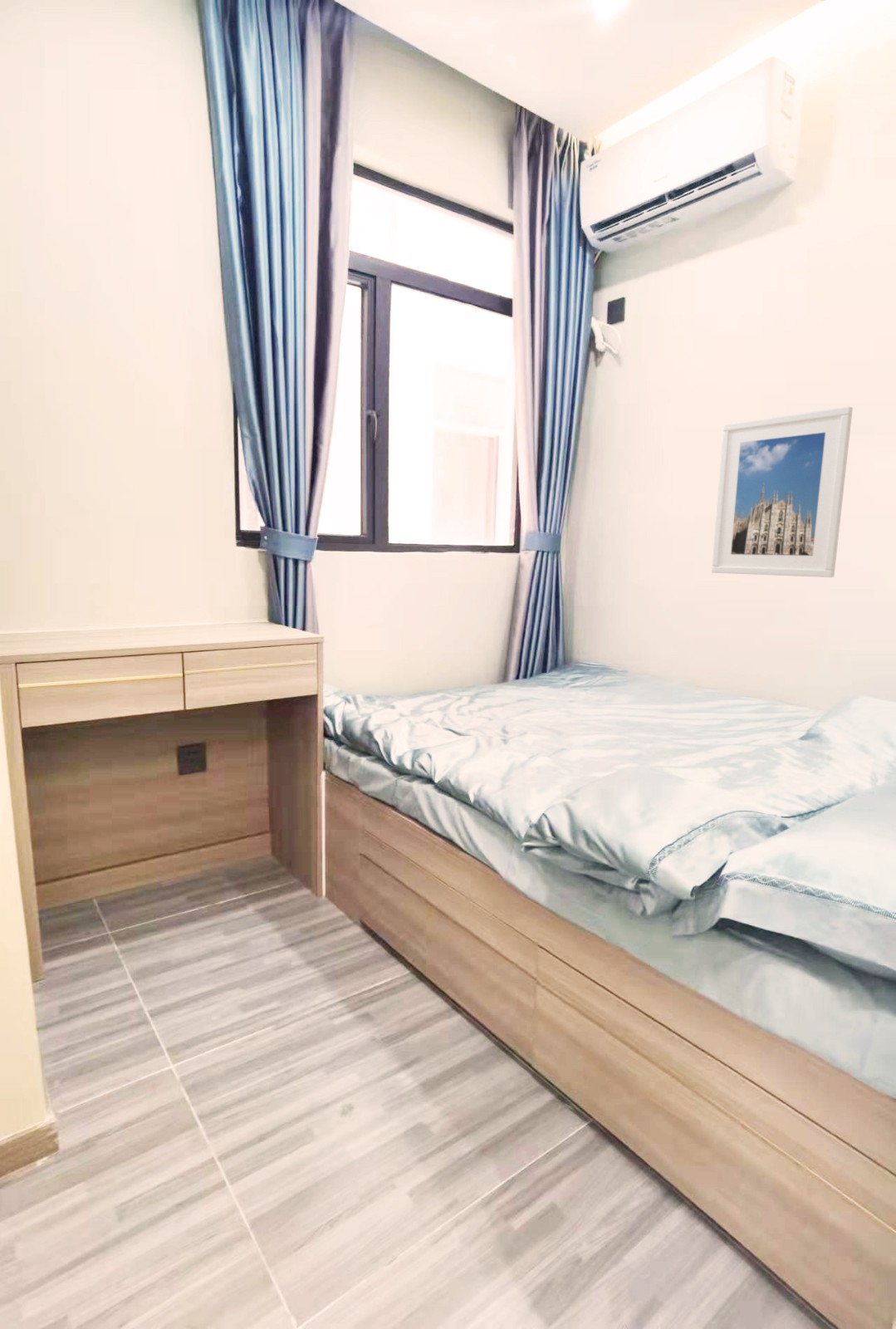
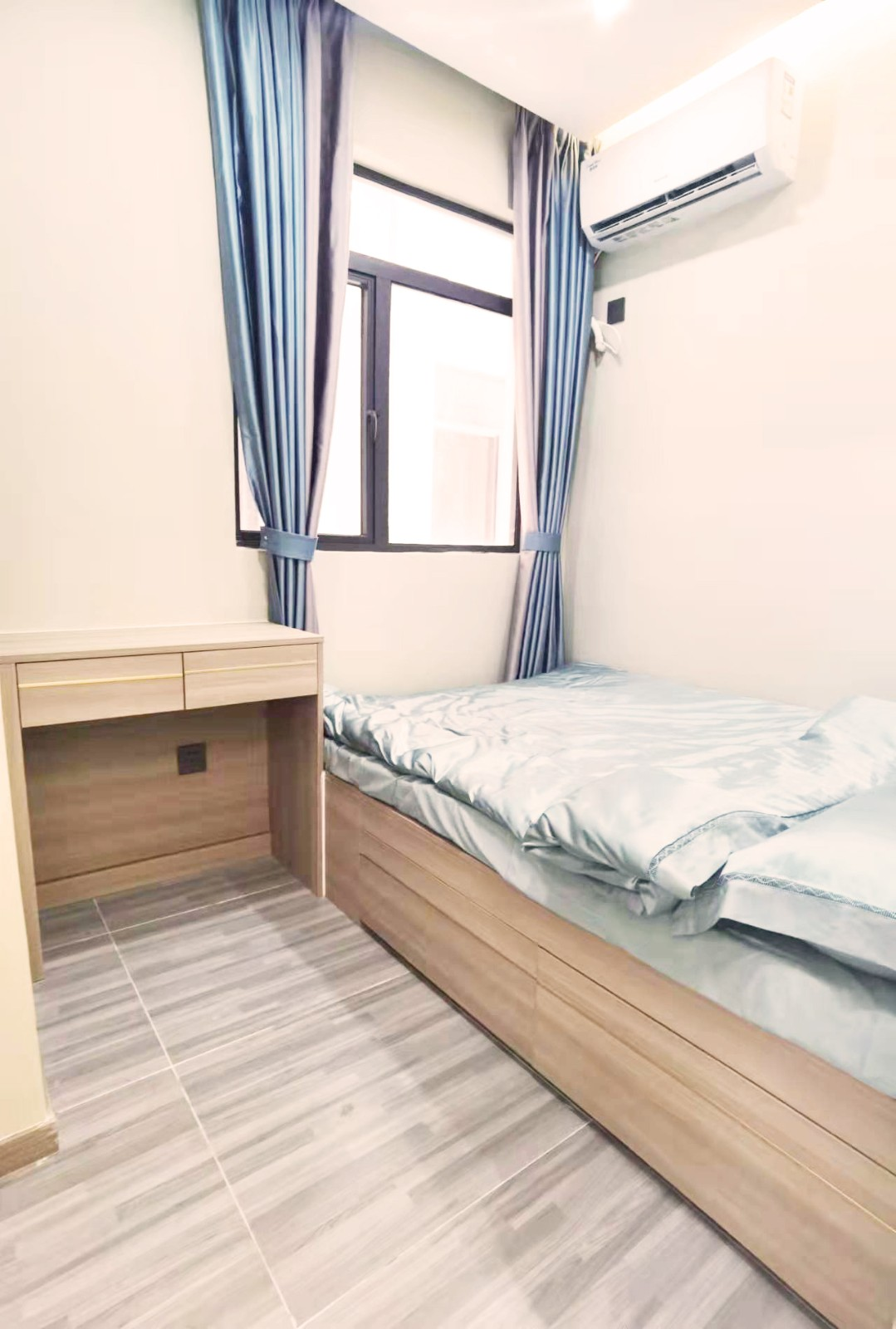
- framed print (776, 497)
